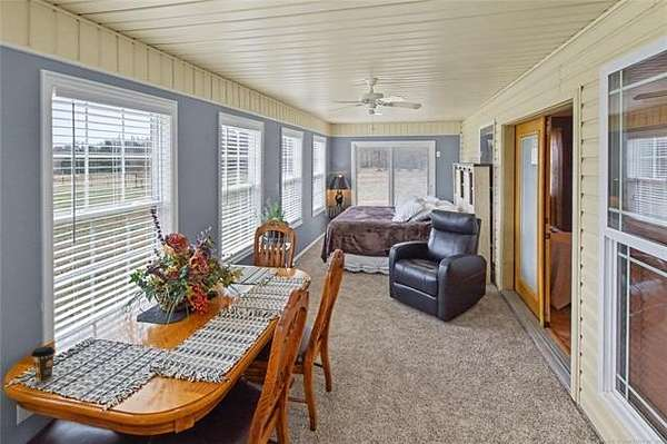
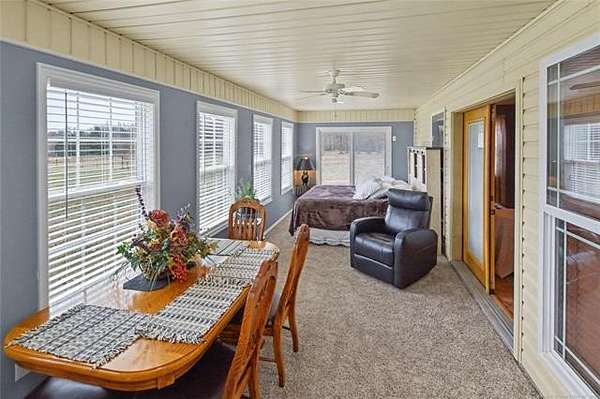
- coffee cup (43, 364)
